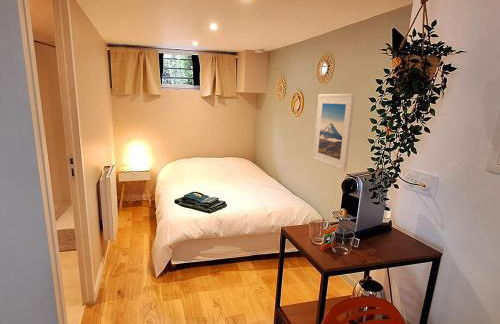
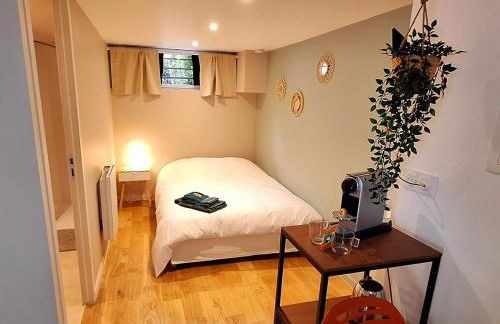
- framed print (331, 130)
